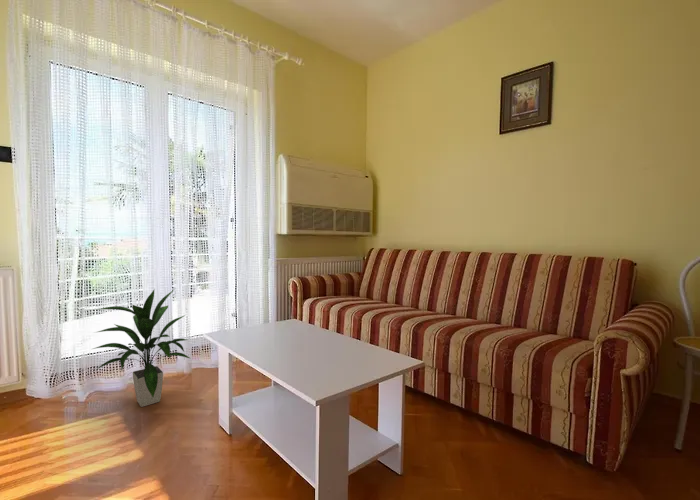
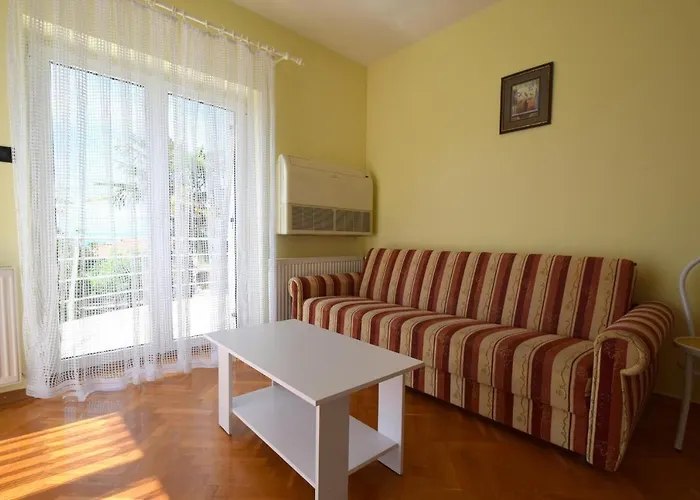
- indoor plant (145, 347)
